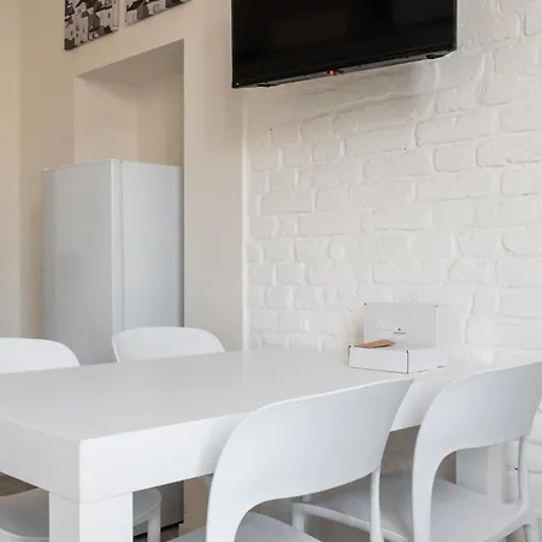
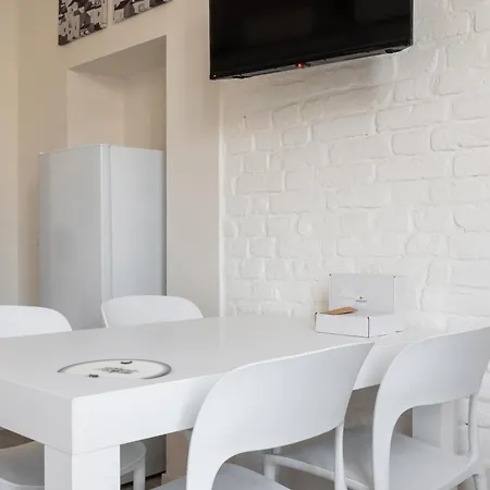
+ plate (114, 368)
